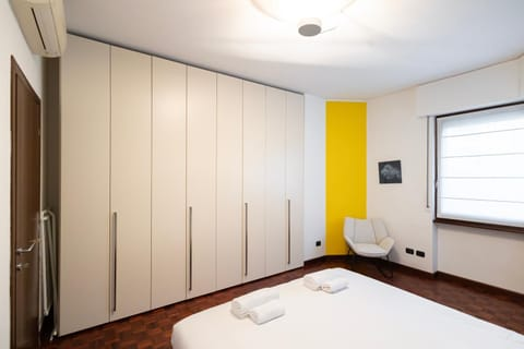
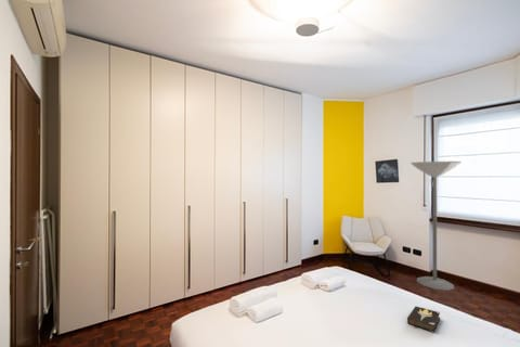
+ hardback book (424, 317)
+ floor lamp (434, 222)
